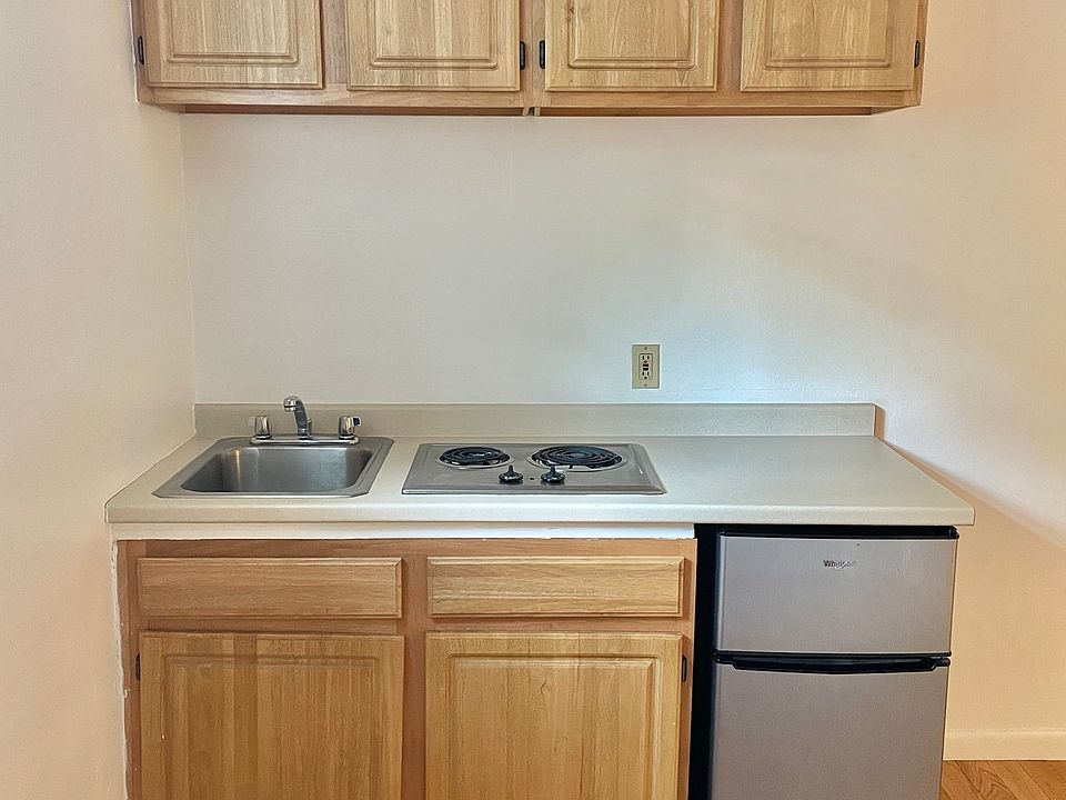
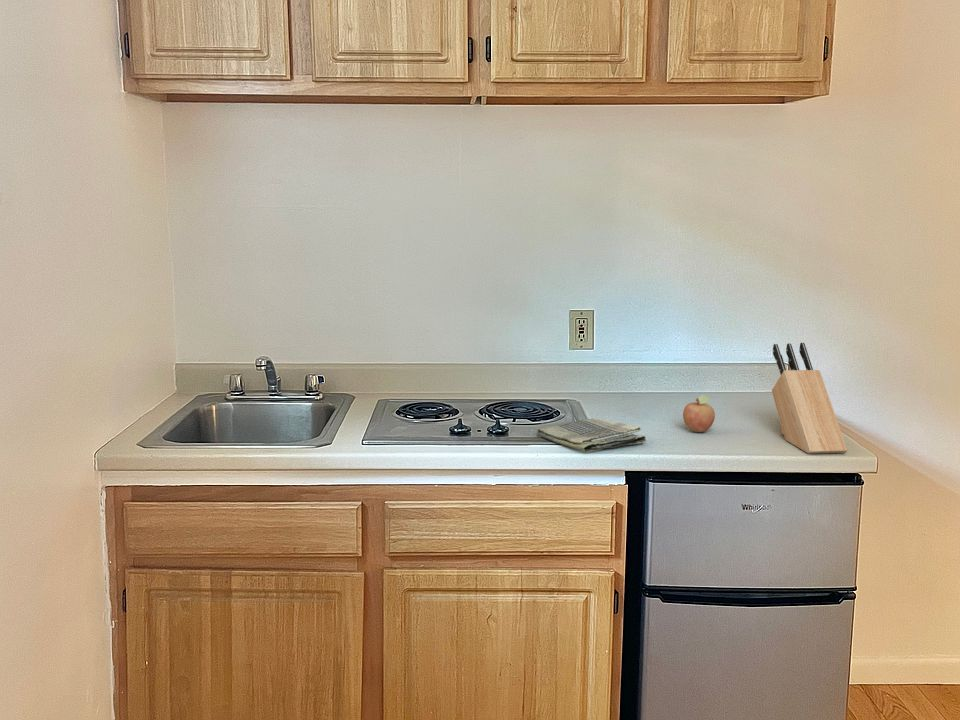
+ dish towel (591, 432)
+ knife block (805, 394)
+ fruit (699, 414)
